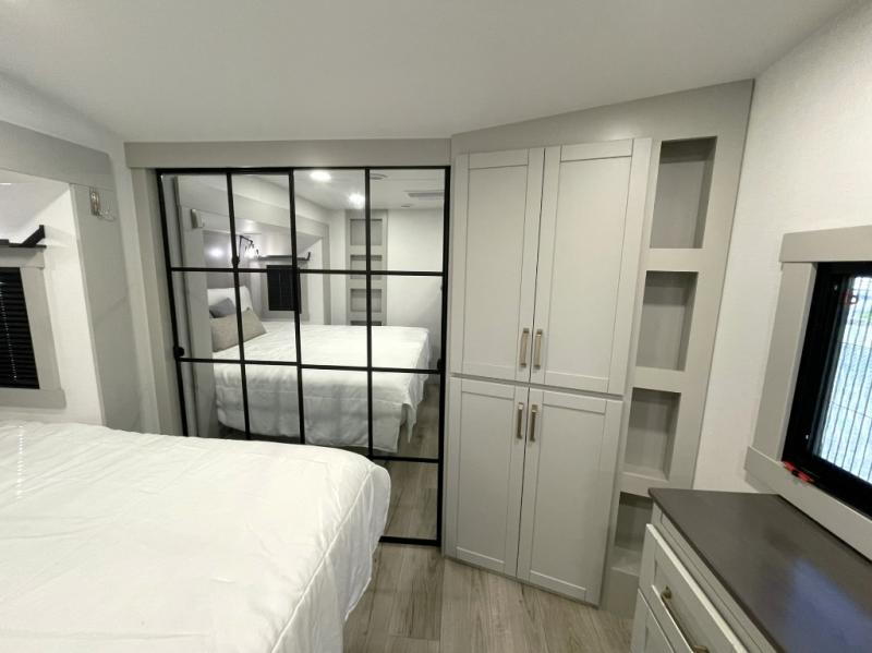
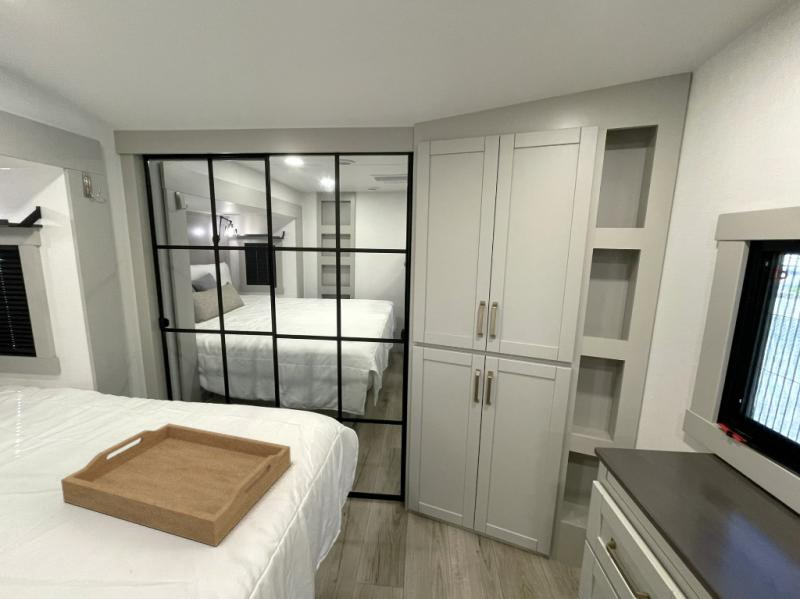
+ serving tray (186, 468)
